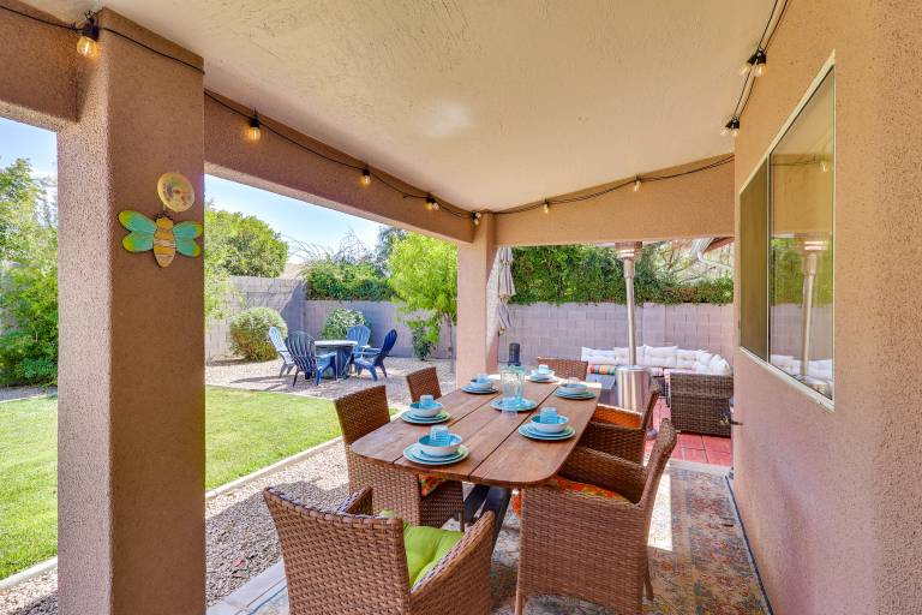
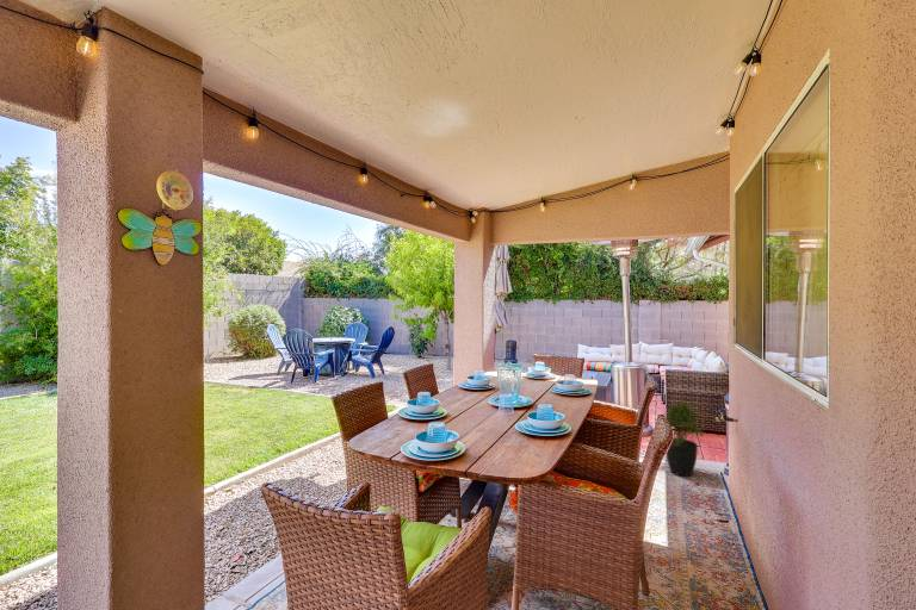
+ potted plant (683, 437)
